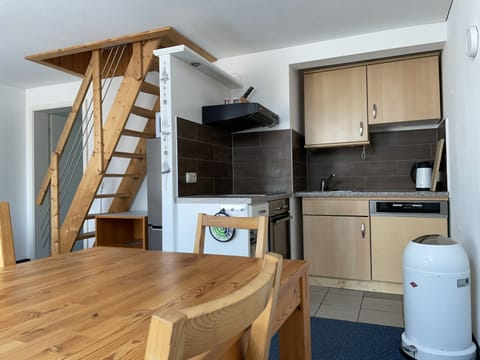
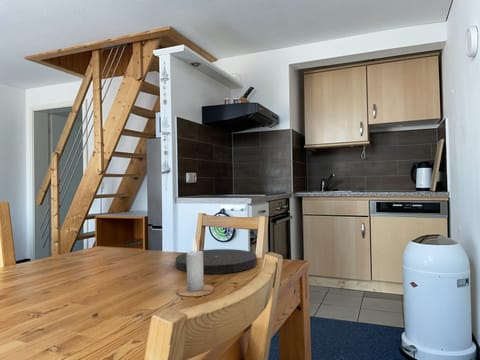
+ candle (194, 263)
+ plate (216, 260)
